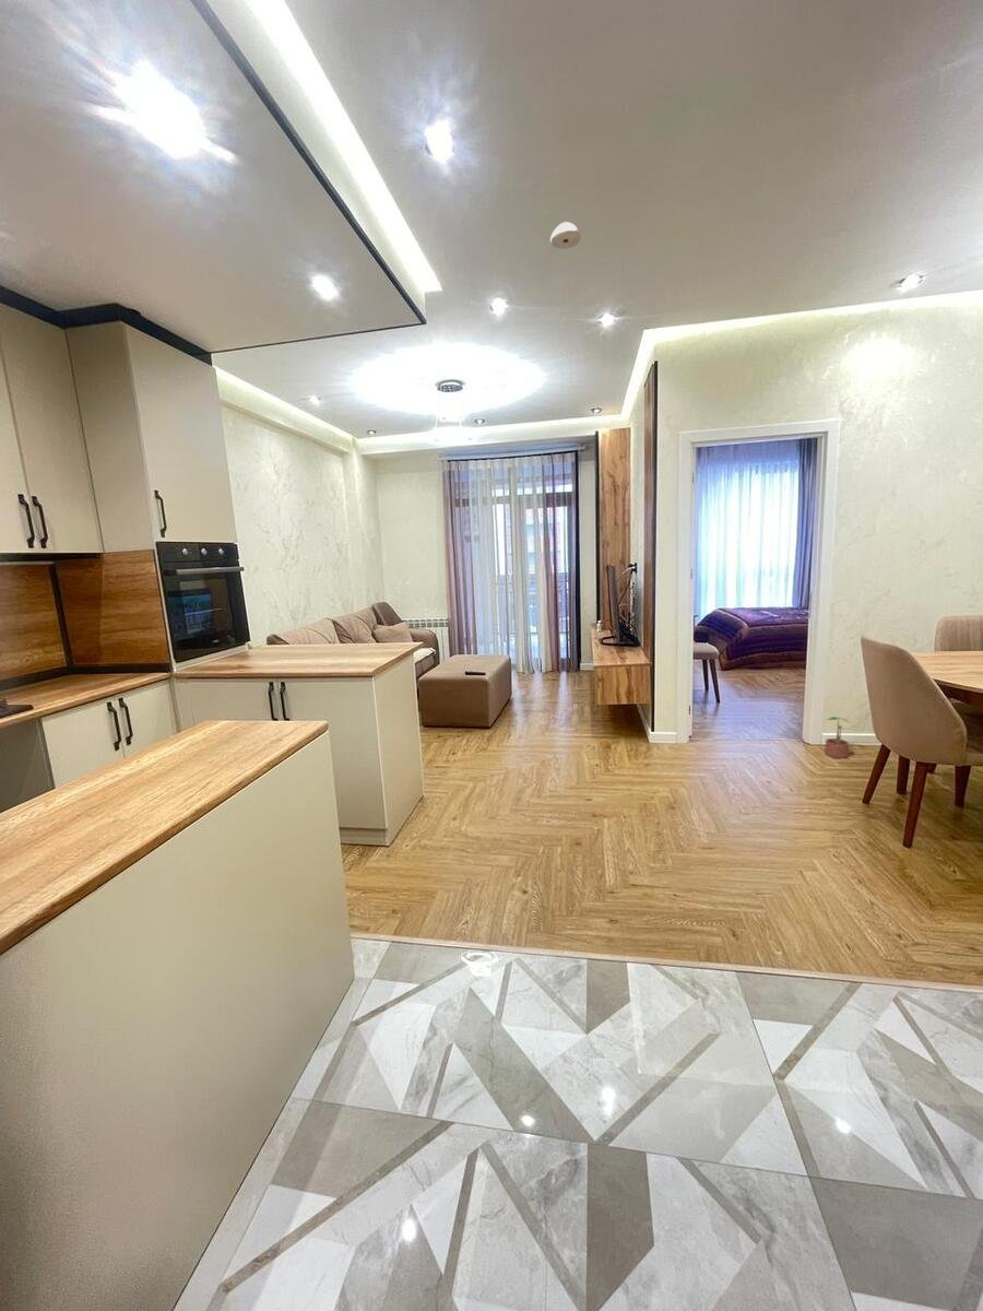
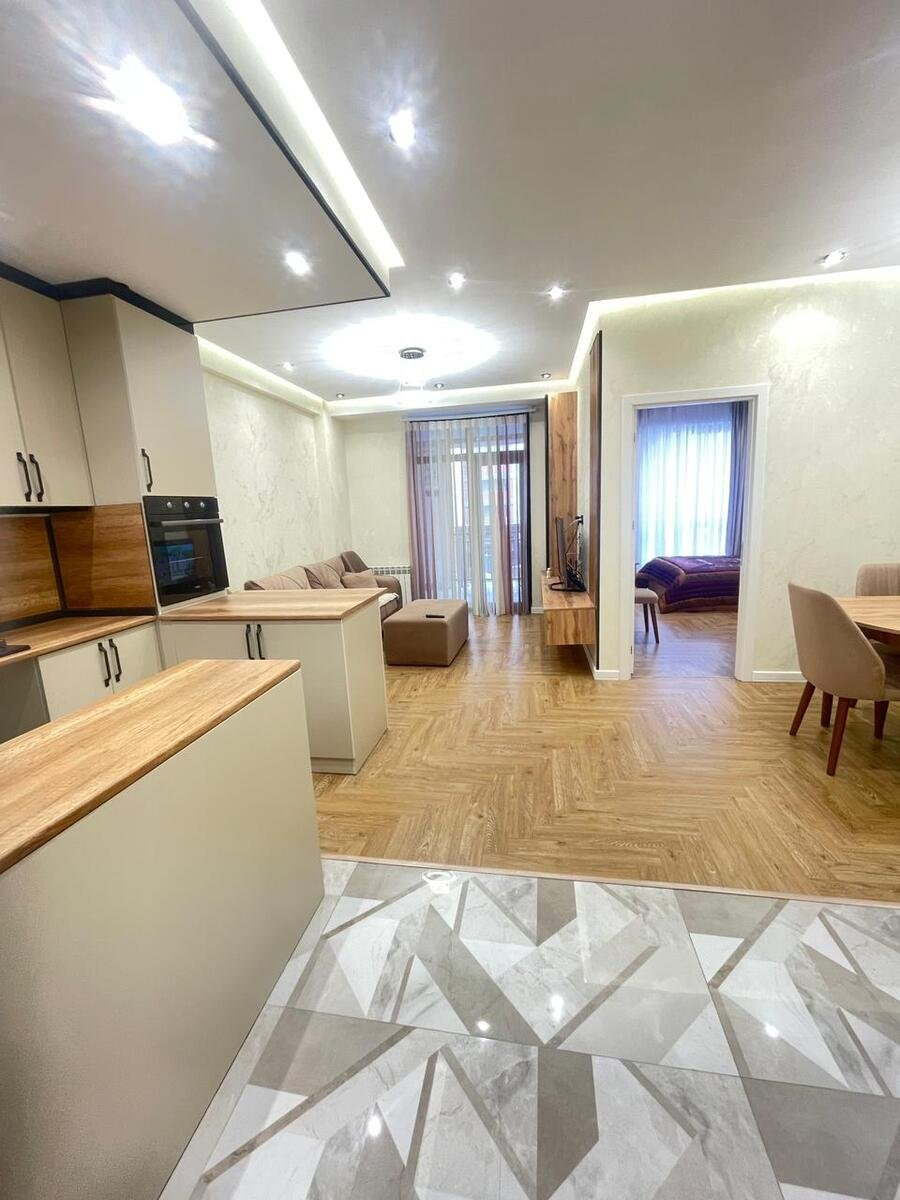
- potted plant (837, 735)
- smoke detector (565, 233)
